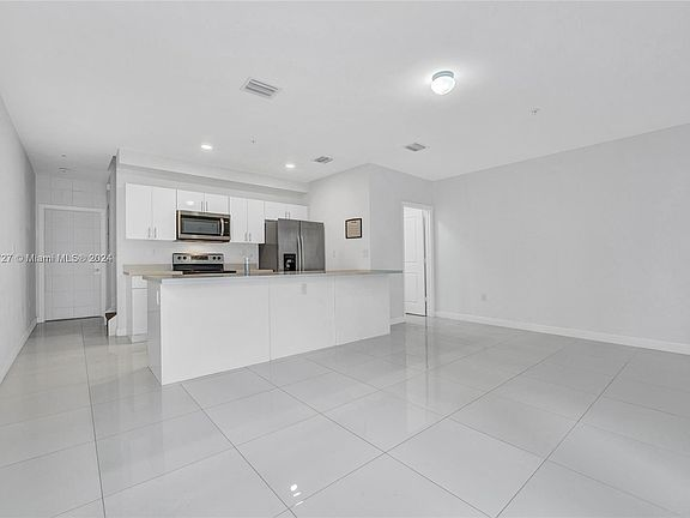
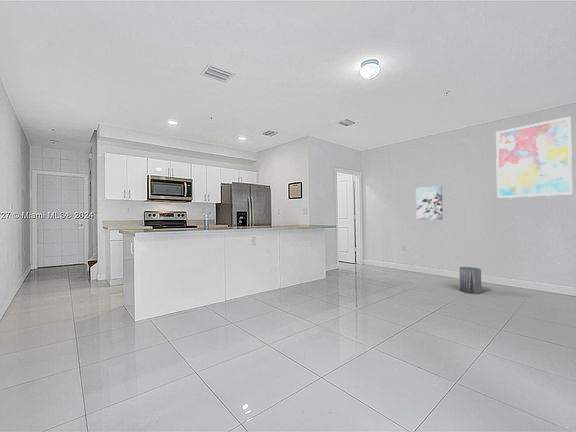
+ trash can (470, 280)
+ wall art (531, 160)
+ wall art (428, 203)
